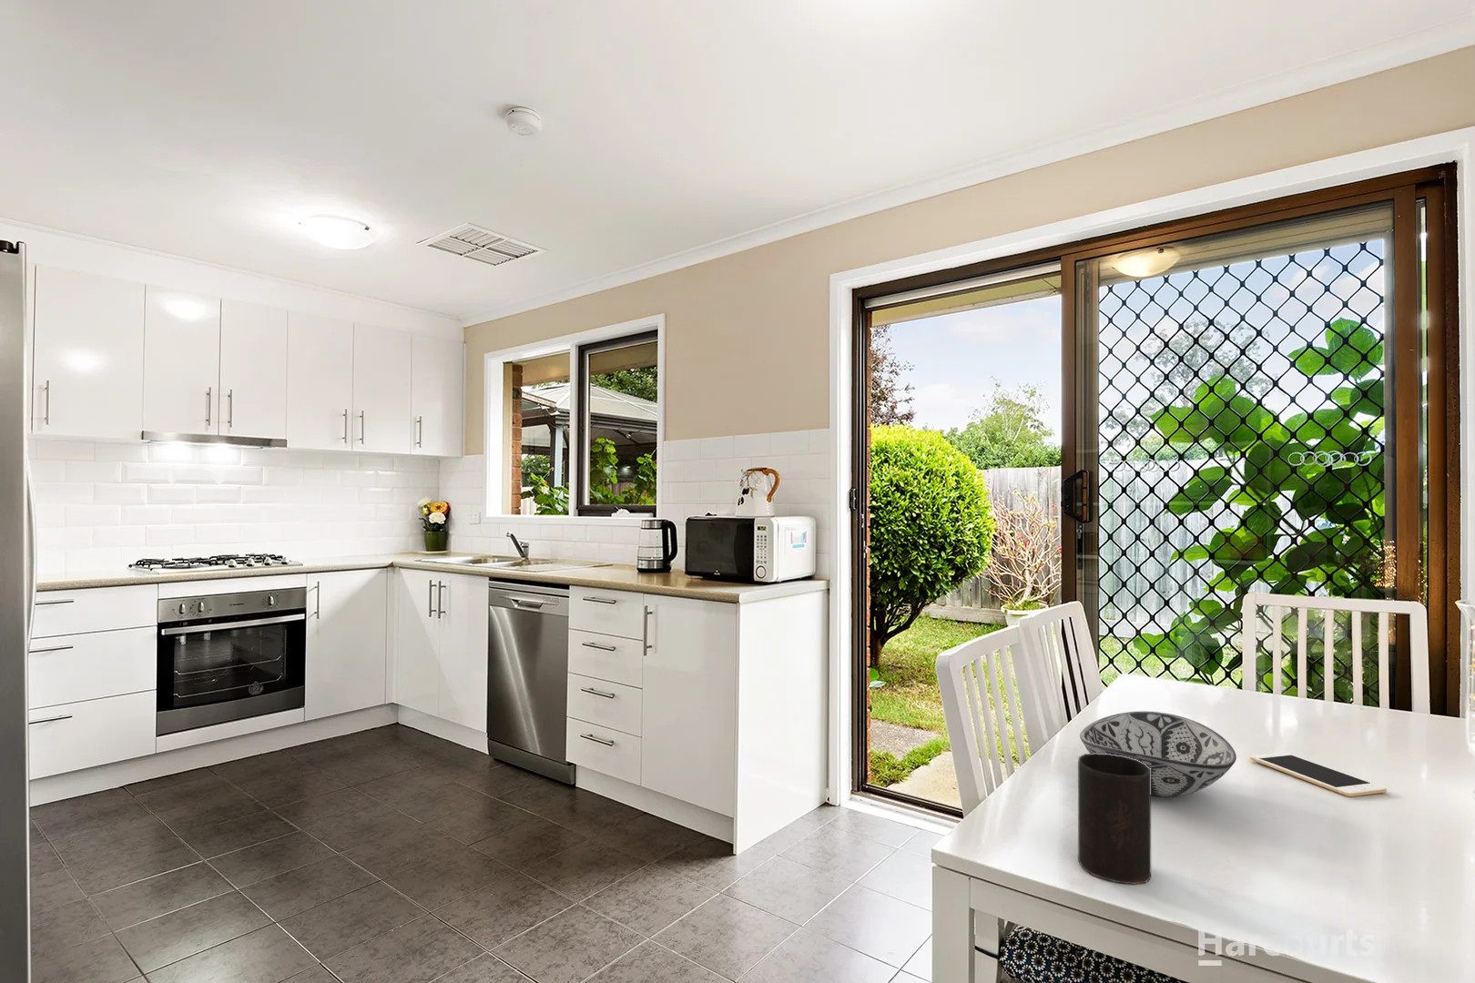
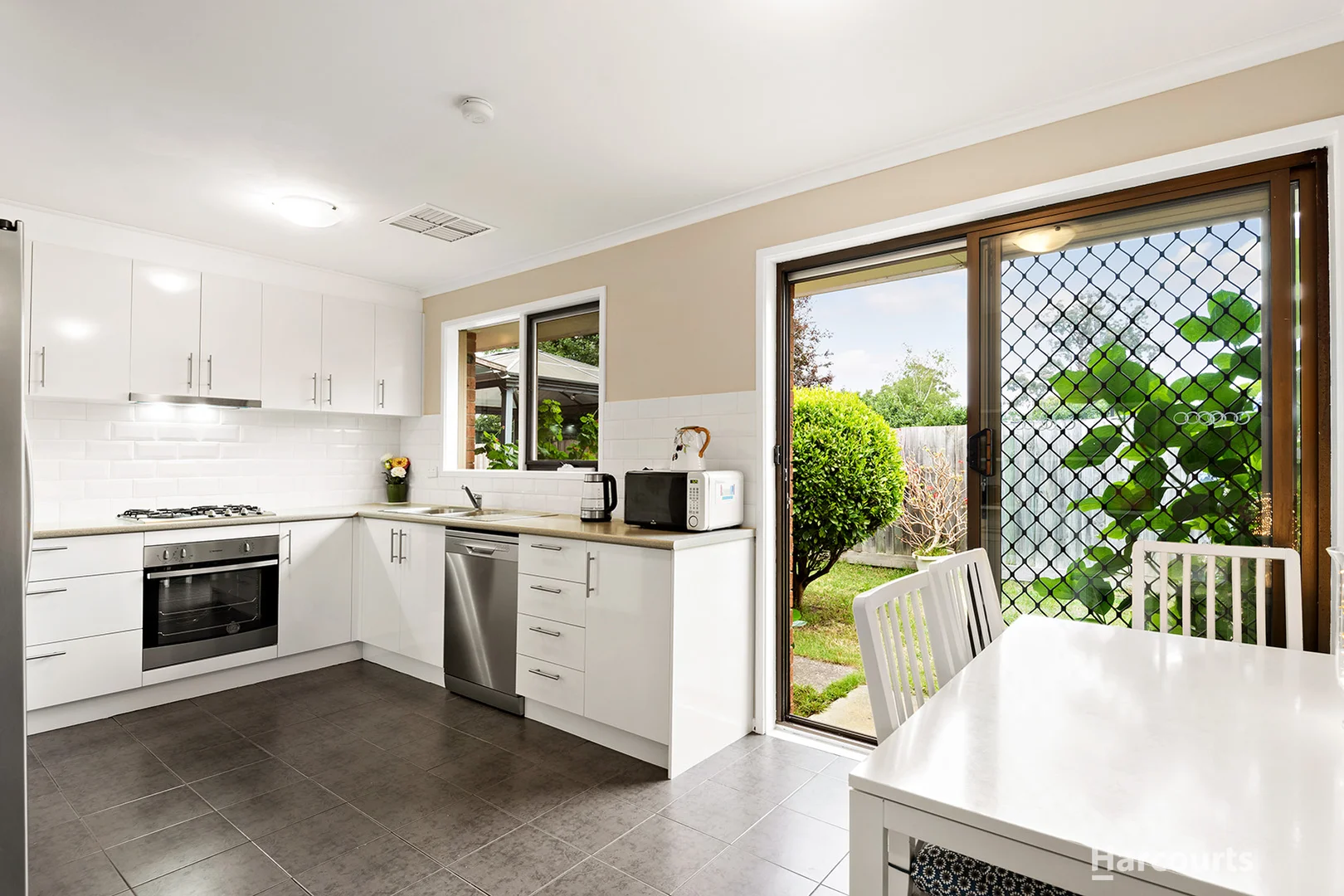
- cup (1114, 815)
- cell phone (1314, 772)
- decorative bowl (1155, 759)
